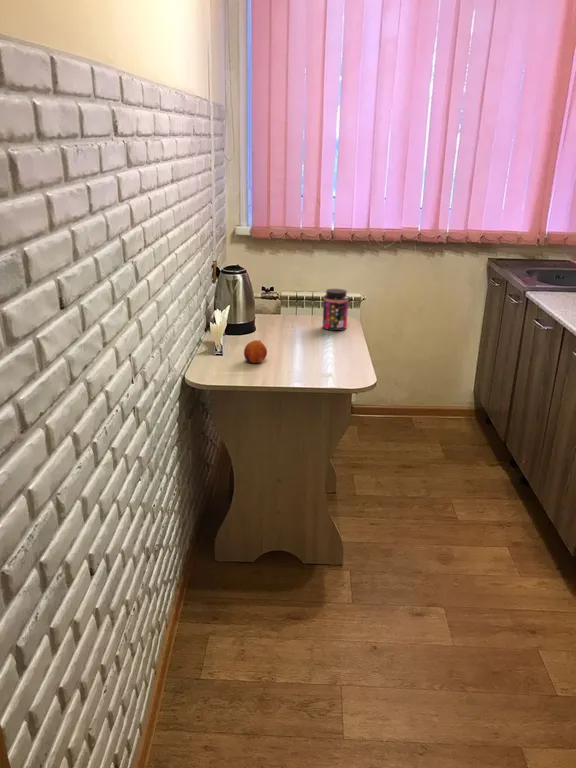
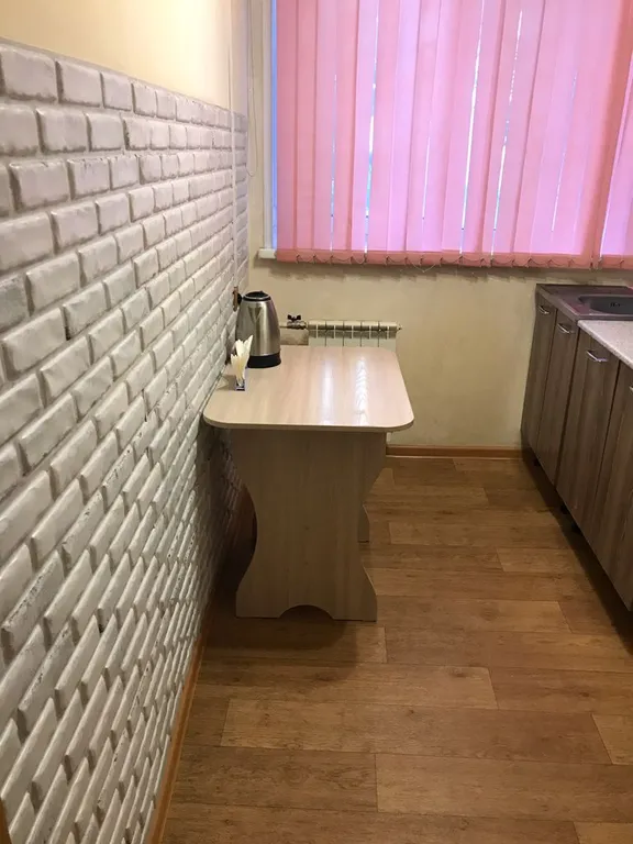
- jar (335, 309)
- fruit (255, 351)
